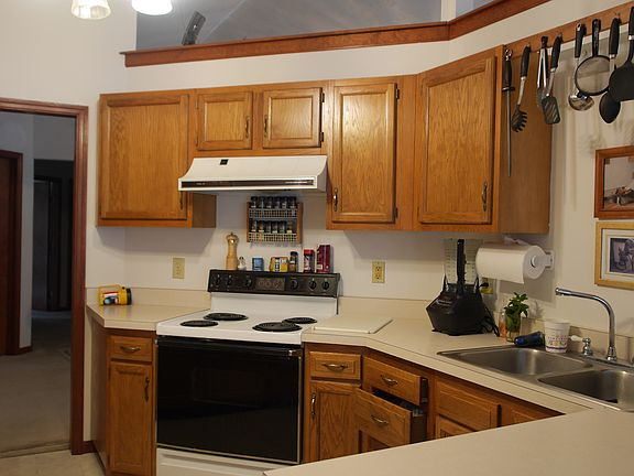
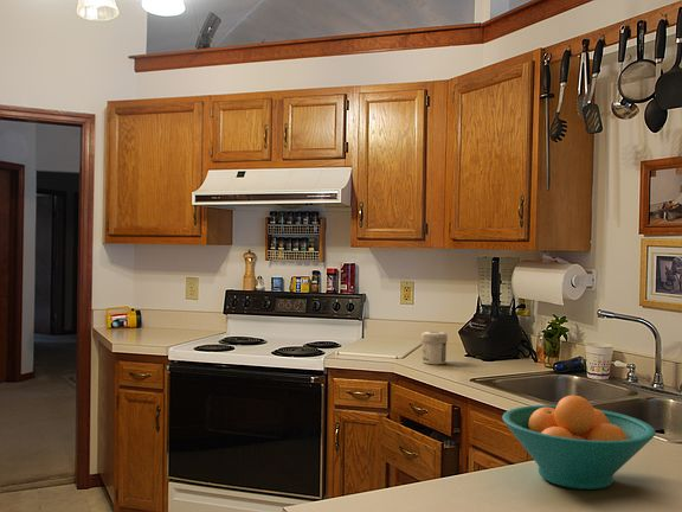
+ jar (433, 347)
+ fruit bowl (575, 436)
